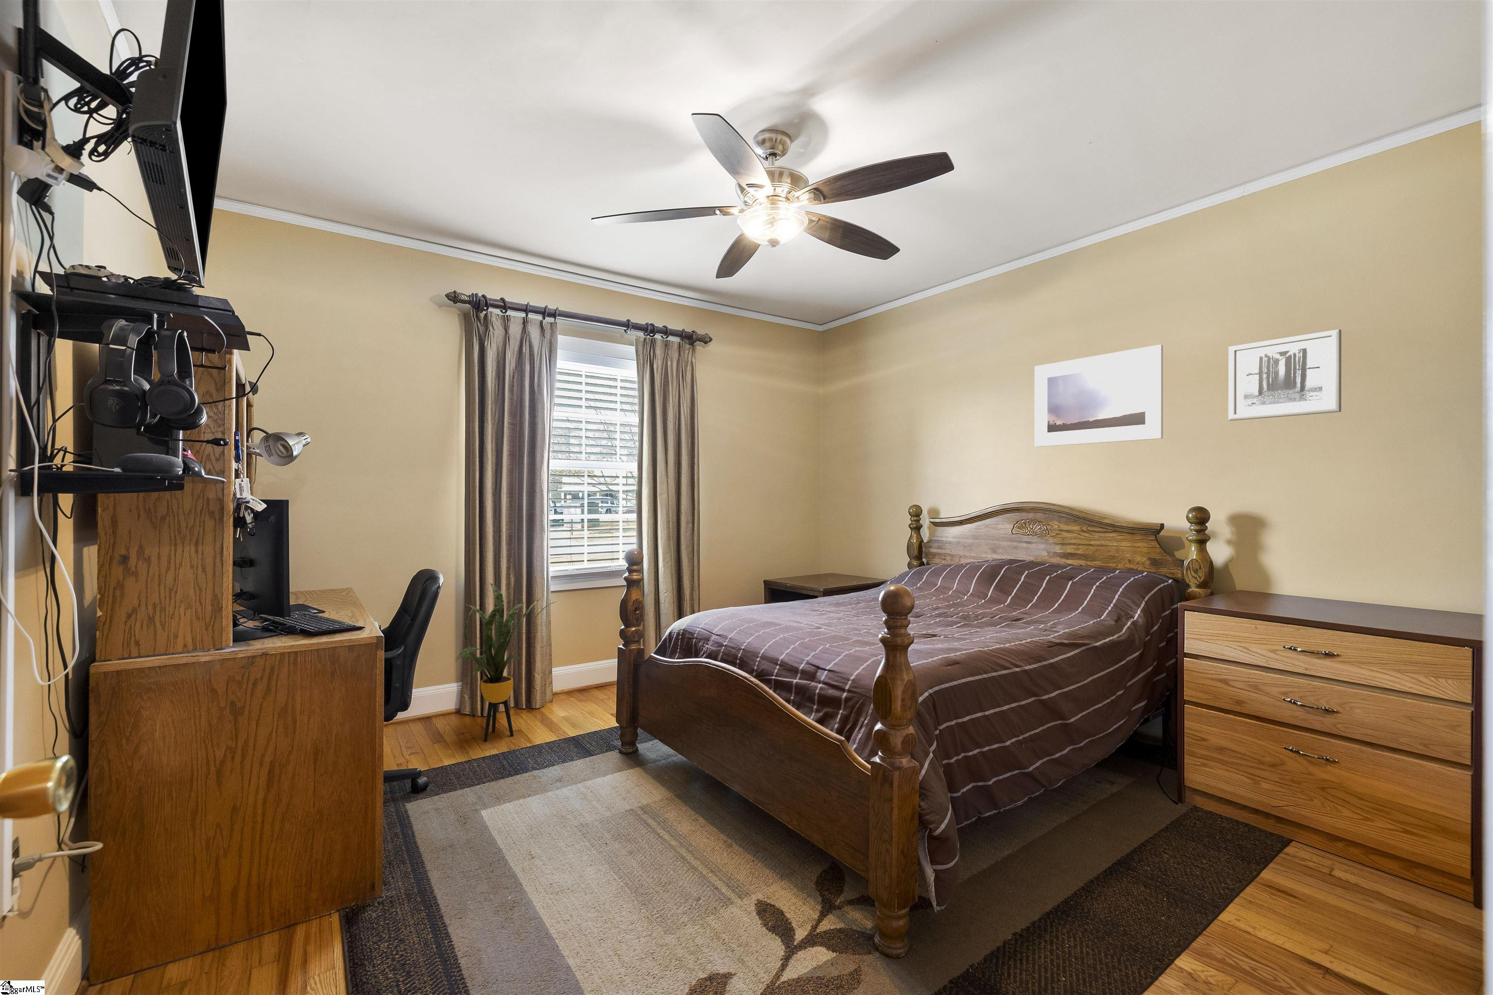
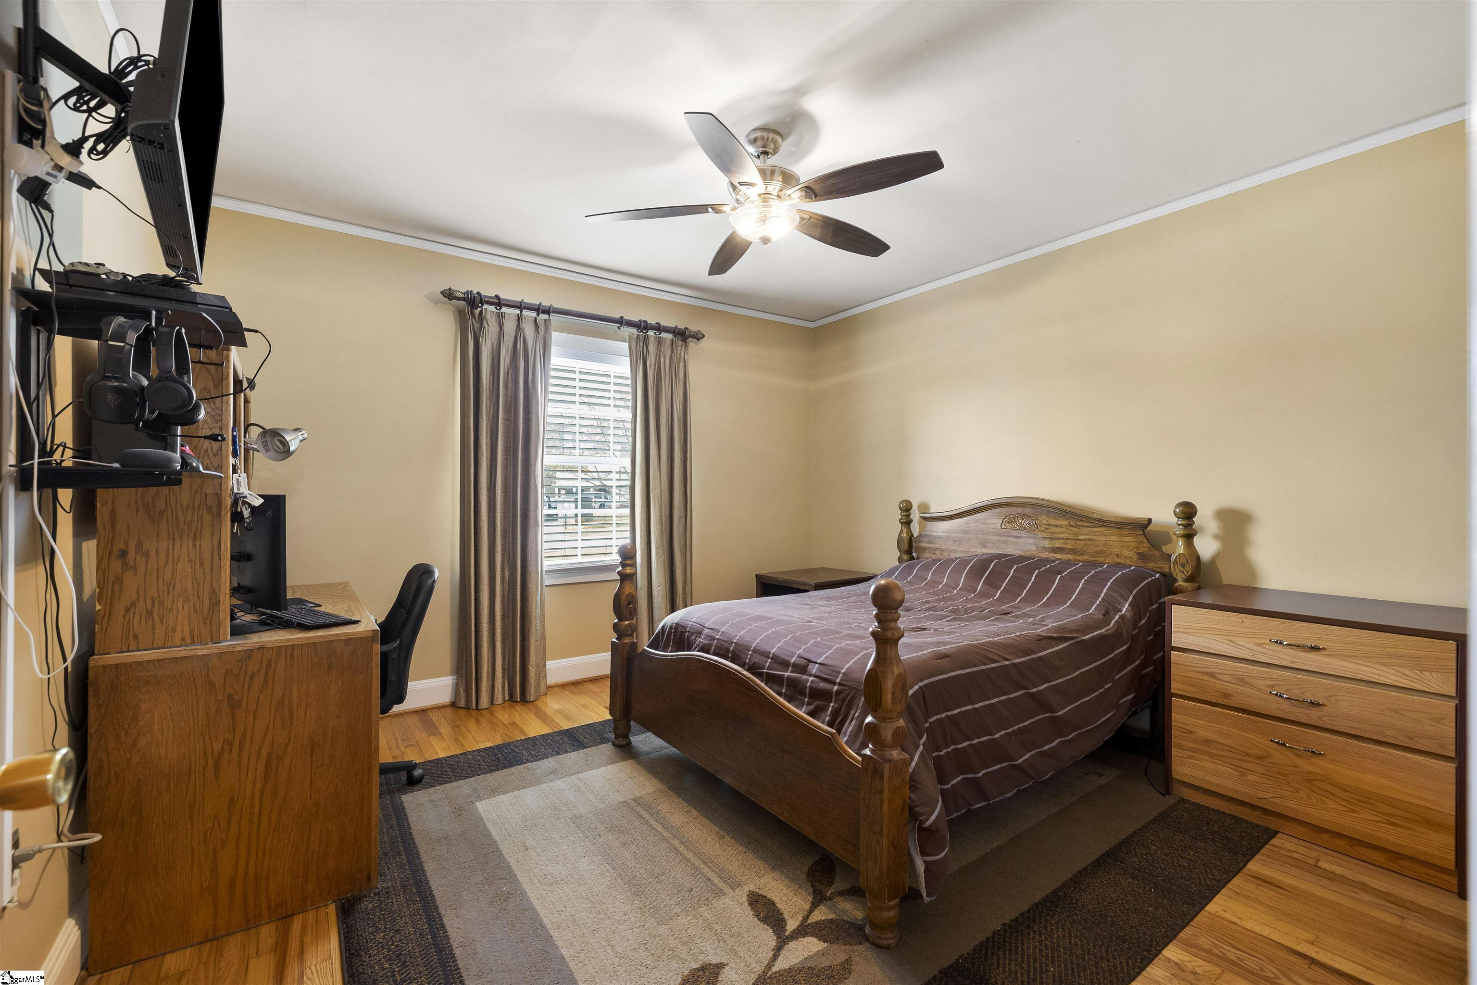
- wall art (1282, 378)
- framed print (1093, 400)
- house plant (502, 661)
